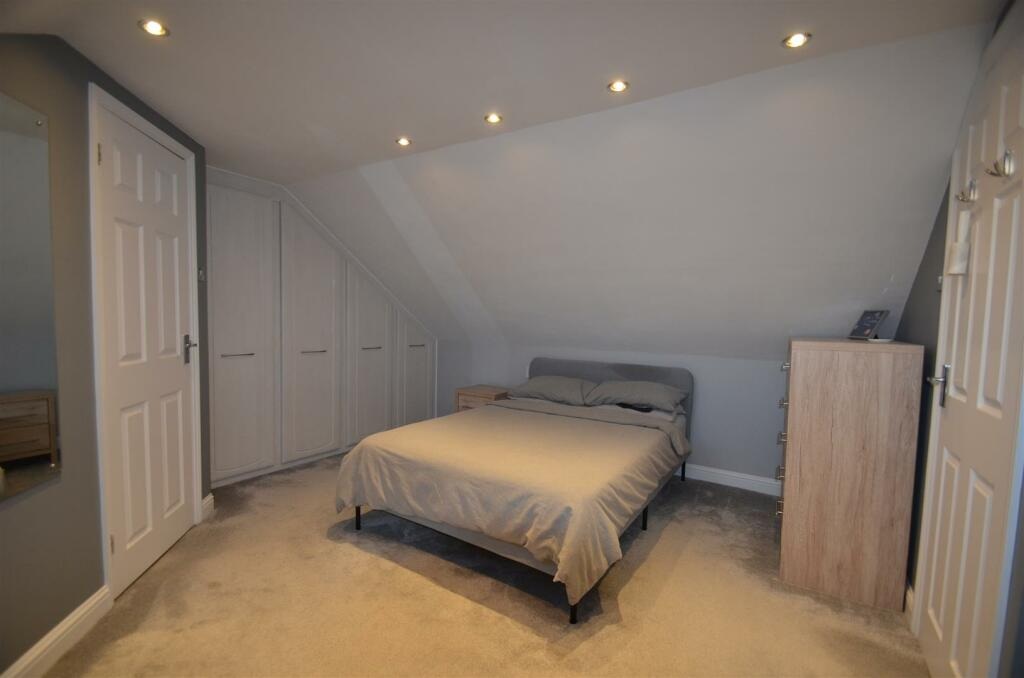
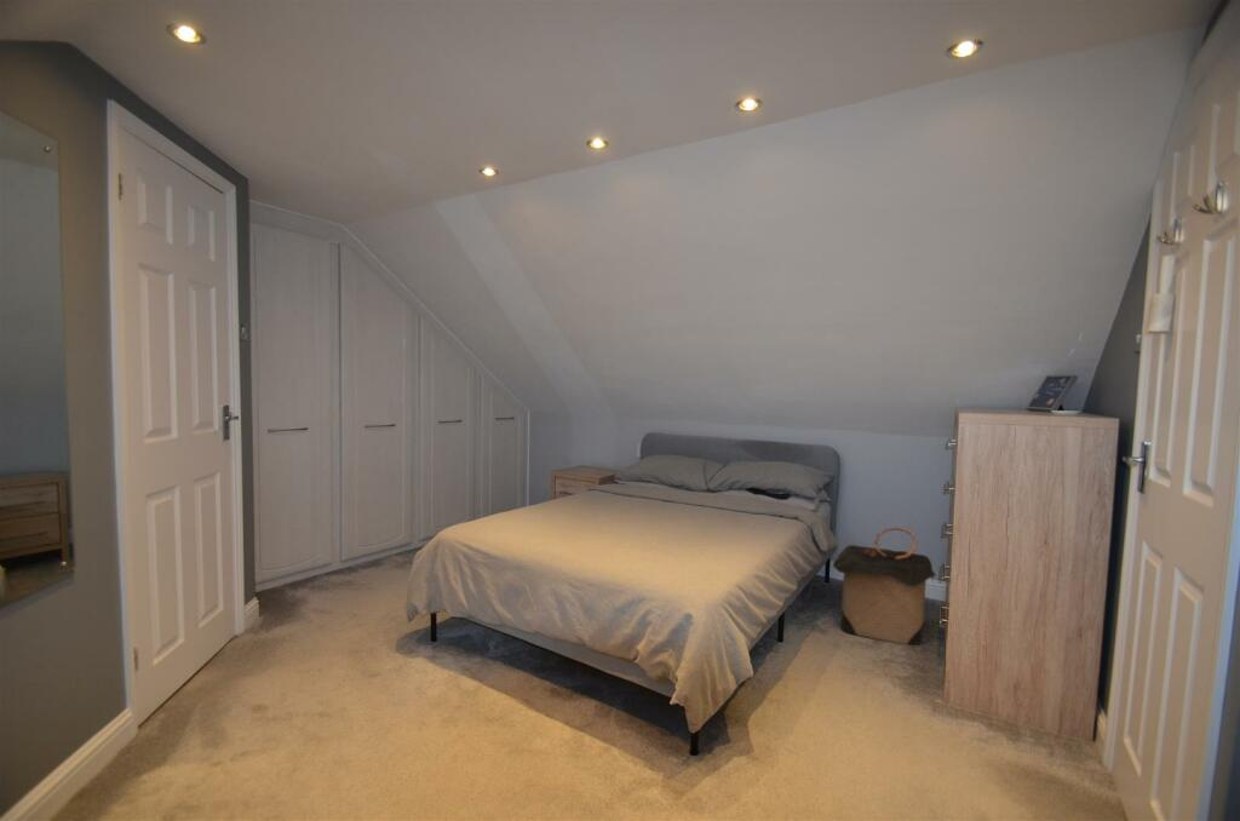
+ laundry hamper (880, 581)
